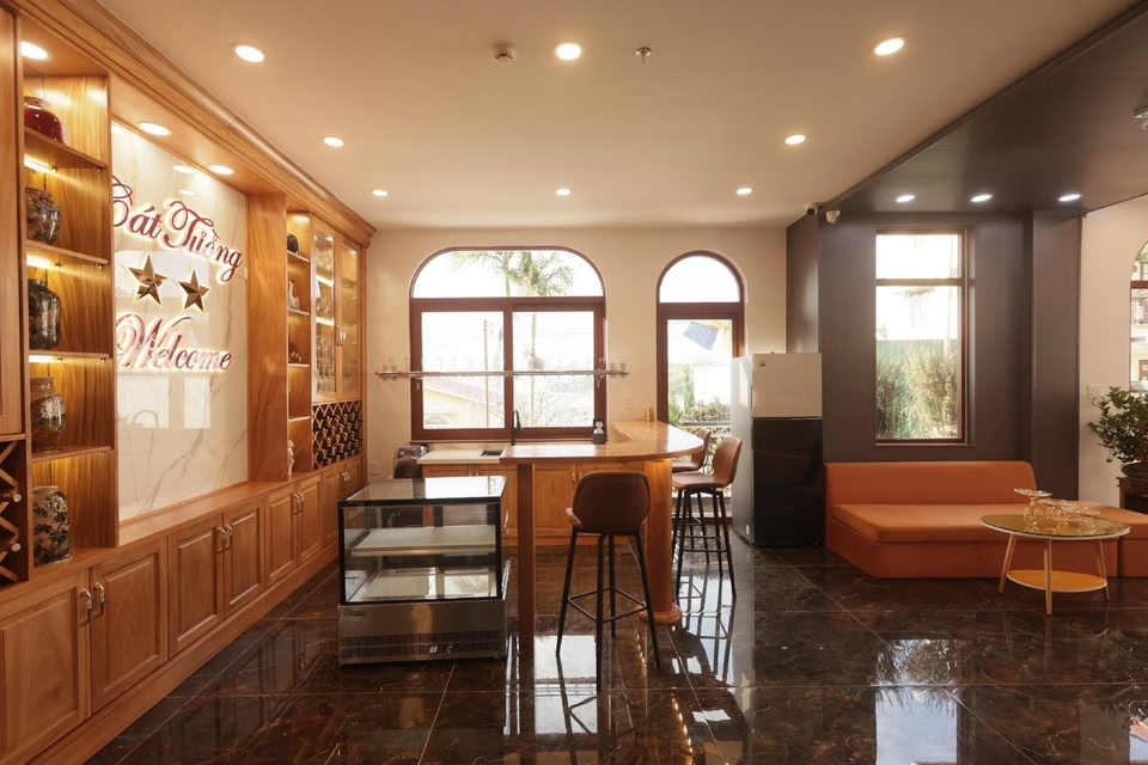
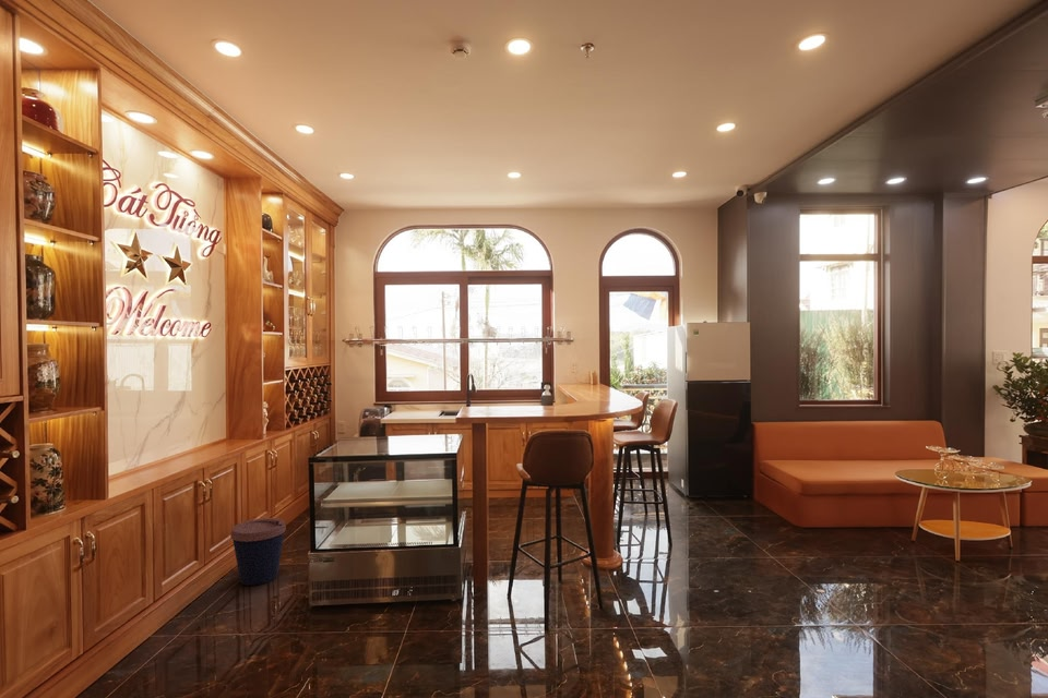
+ coffee cup (259, 551)
